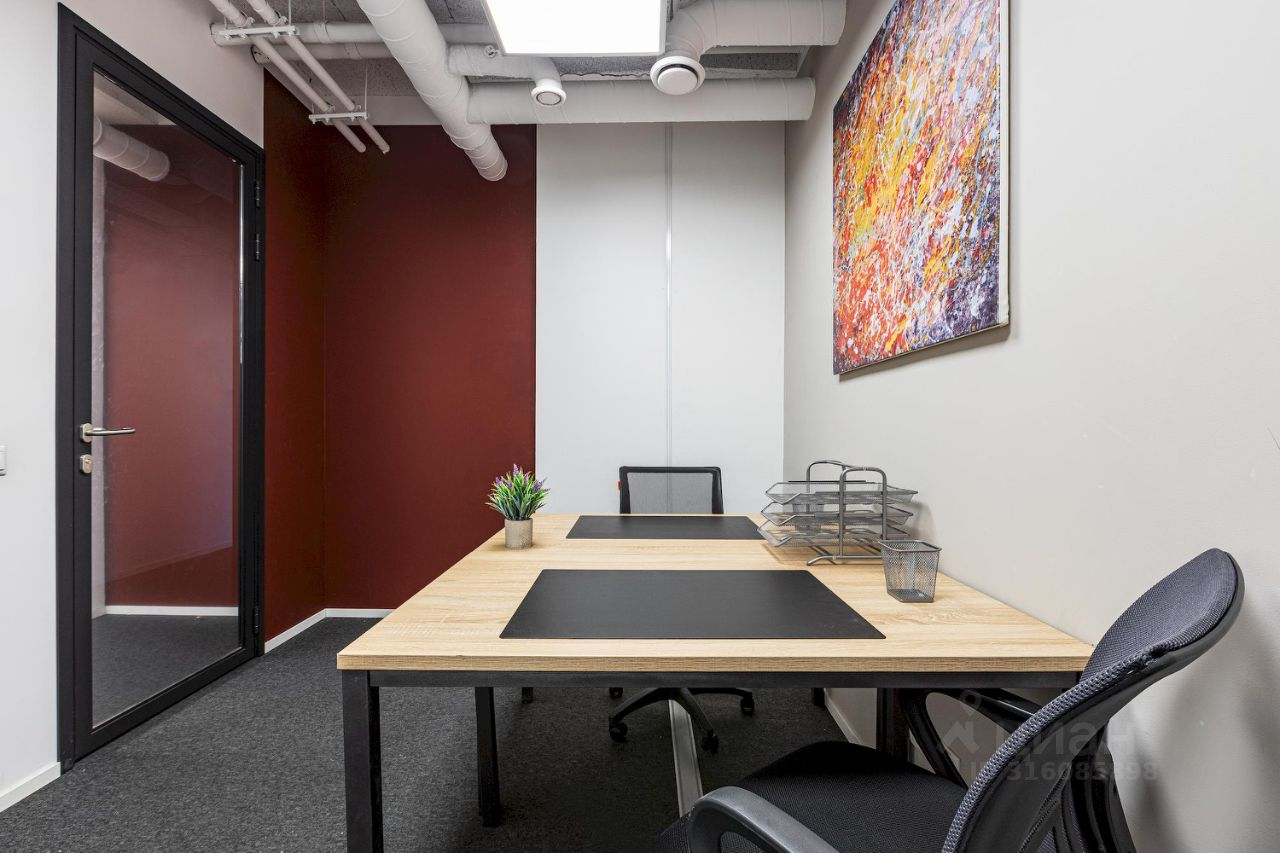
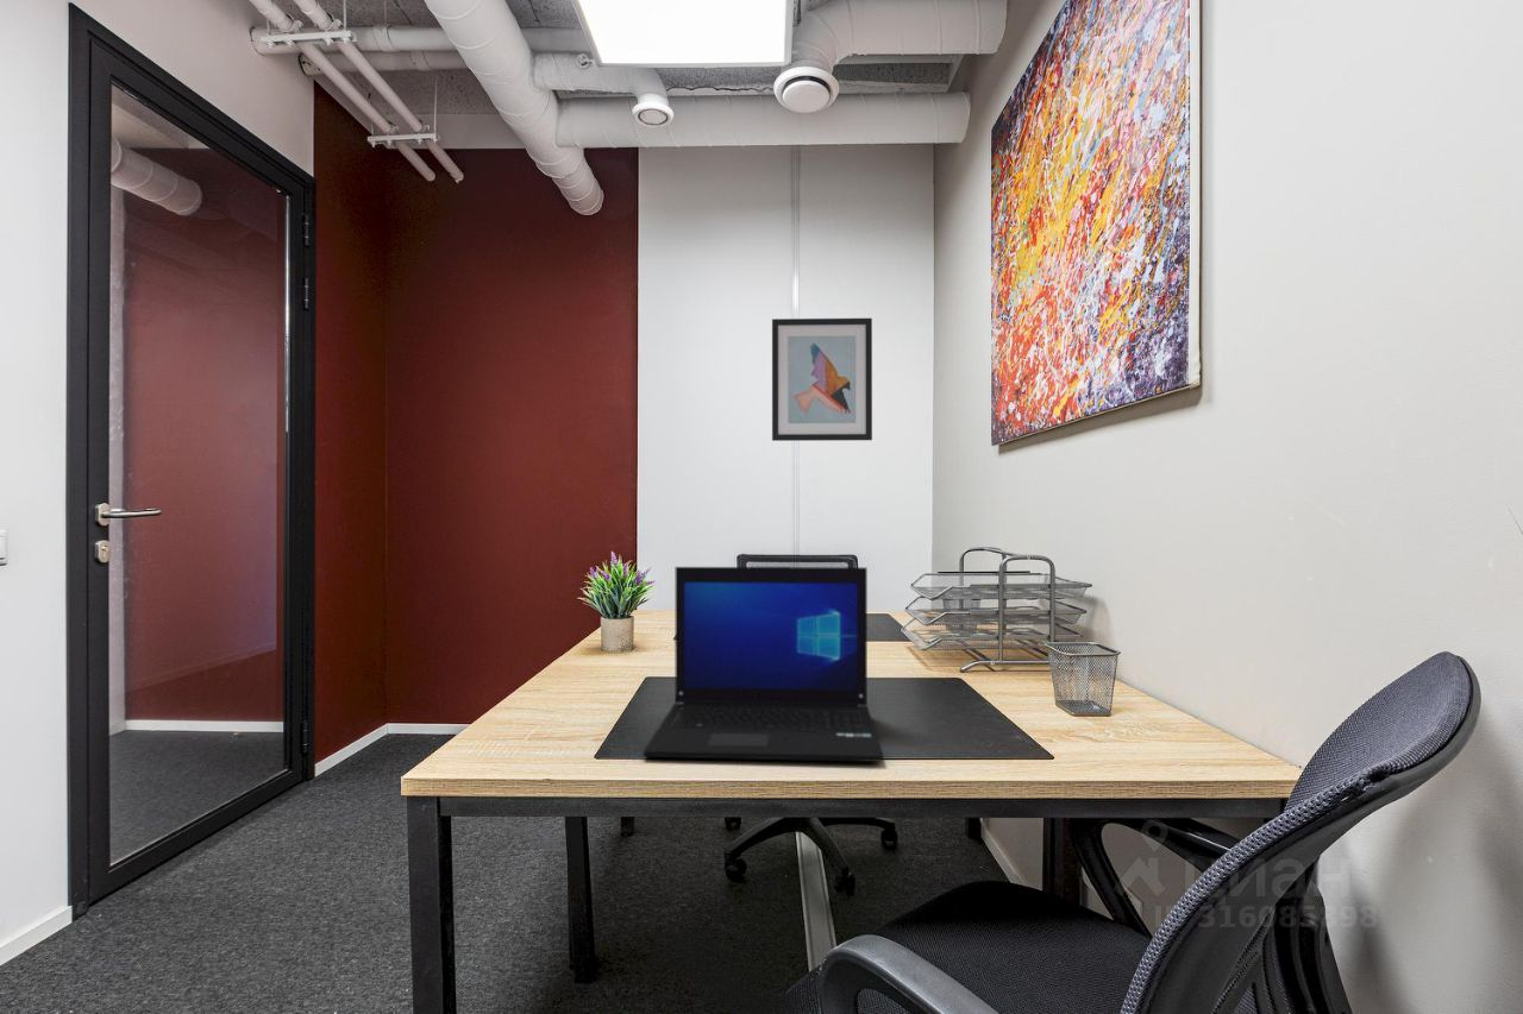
+ wall art (821, 379)
+ laptop (766, 653)
